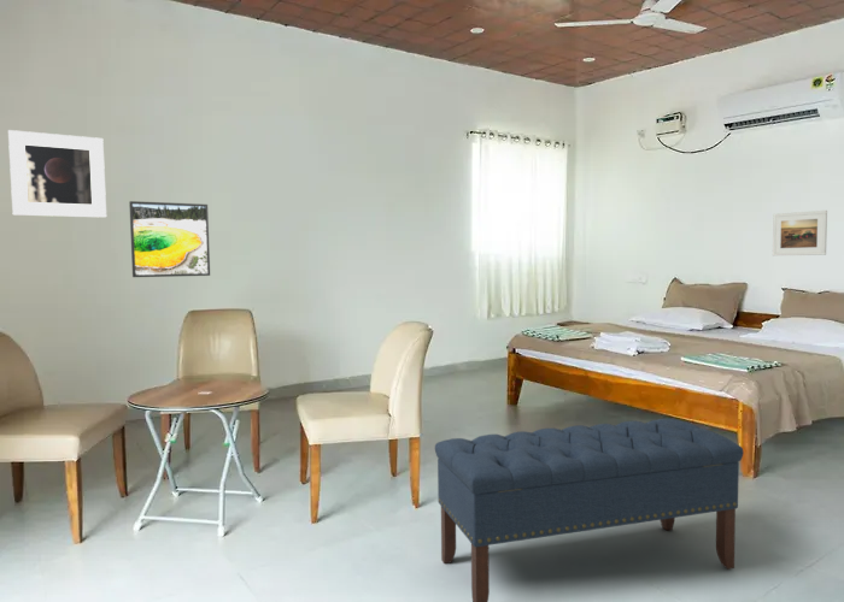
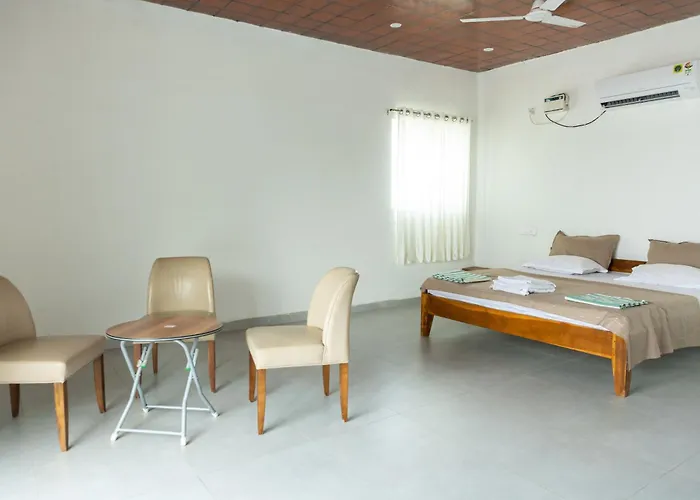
- bench (585, 500)
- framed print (798, 234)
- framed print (59, 175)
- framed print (170, 240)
